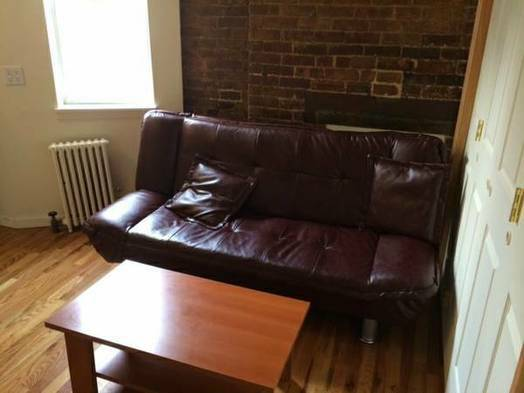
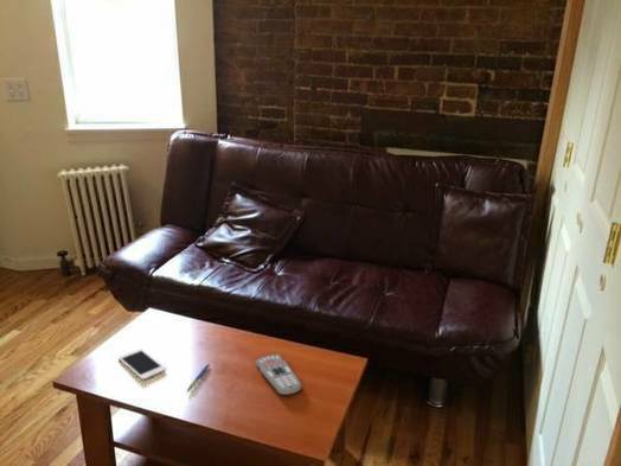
+ cell phone (141, 363)
+ pen (198, 377)
+ remote control (279, 374)
